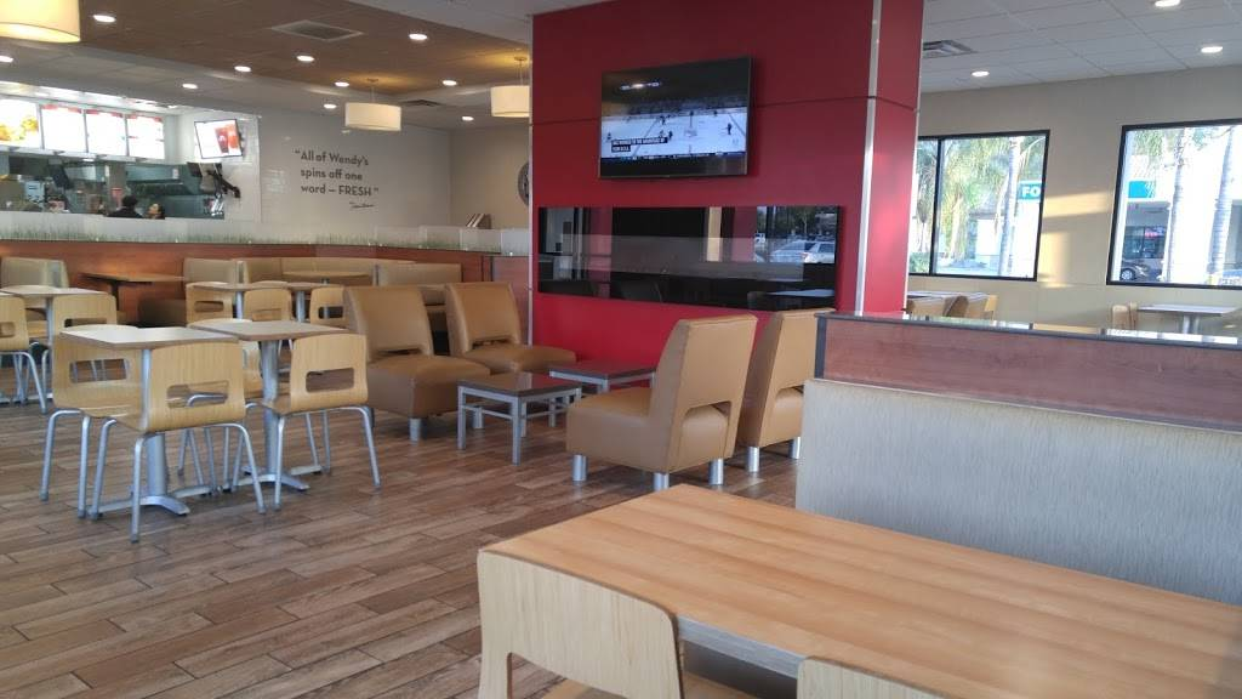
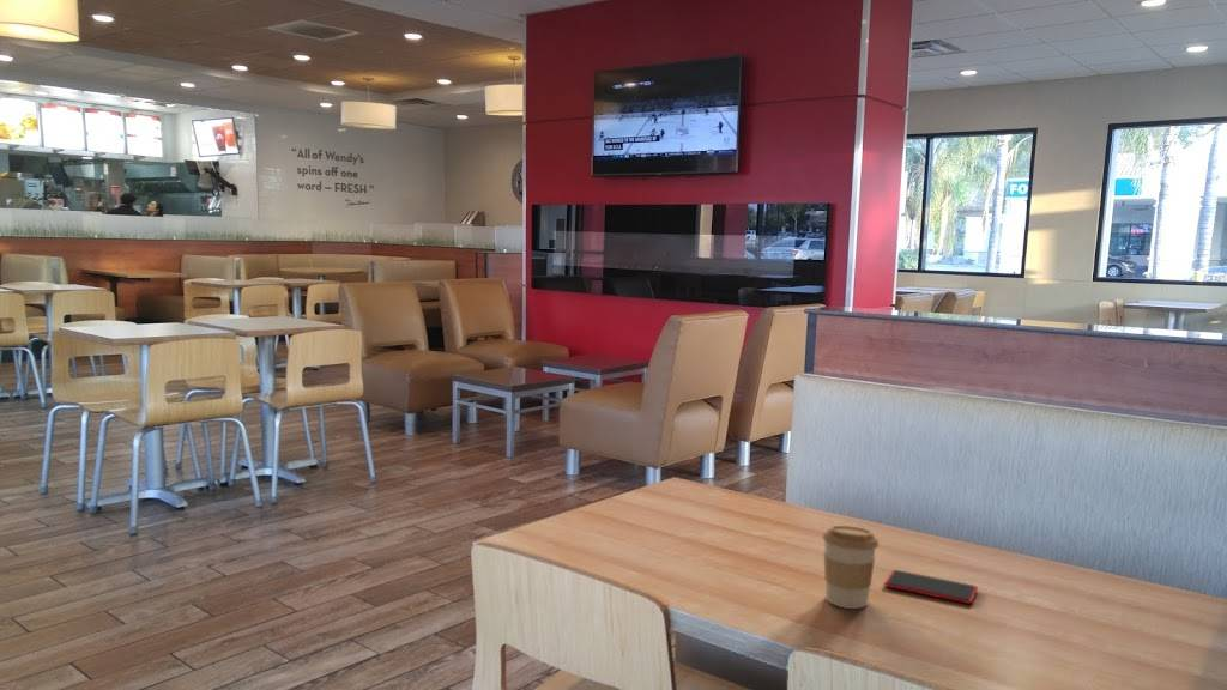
+ coffee cup (848, 563)
+ smartphone (930, 586)
